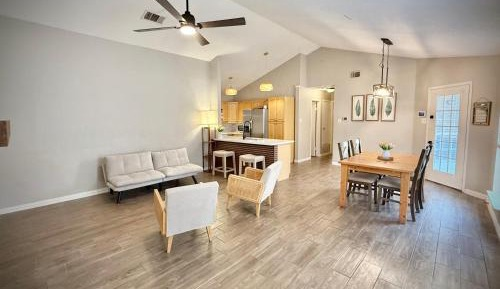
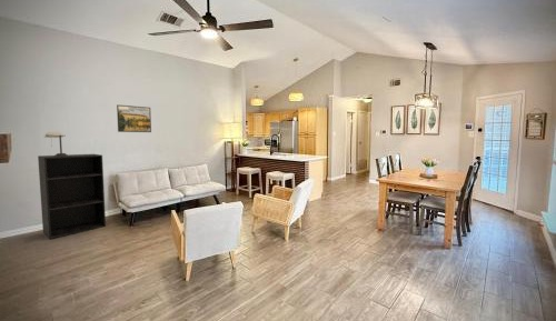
+ lamp (60, 143)
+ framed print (135, 119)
+ bookshelf (72, 192)
